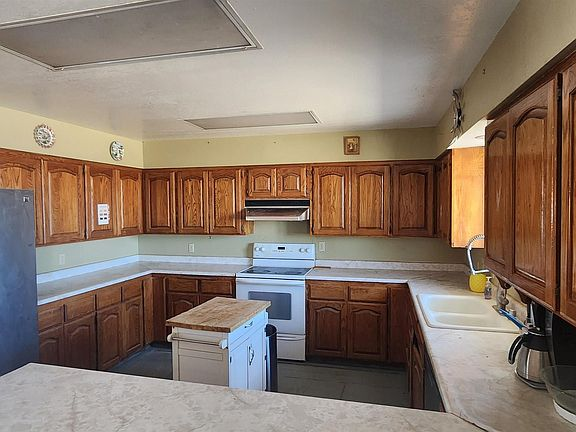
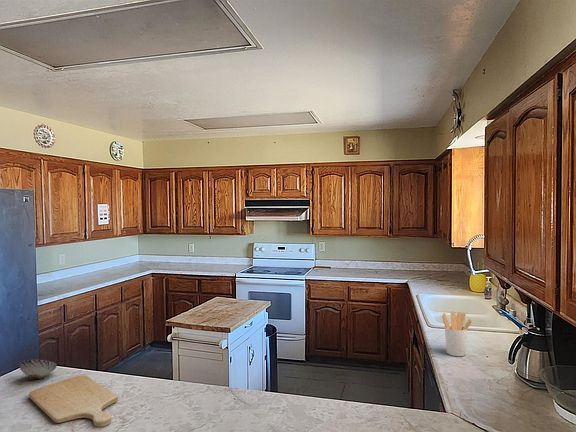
+ chopping board (79, 401)
+ bowl (38, 366)
+ utensil holder (456, 332)
